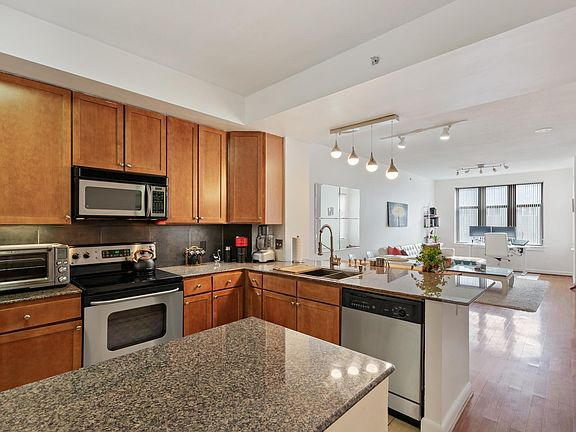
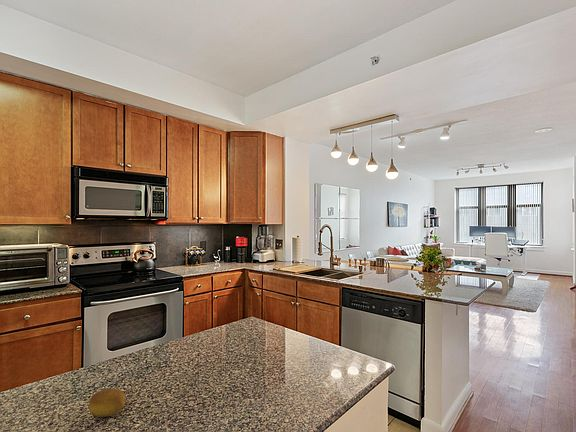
+ fruit (107, 402)
